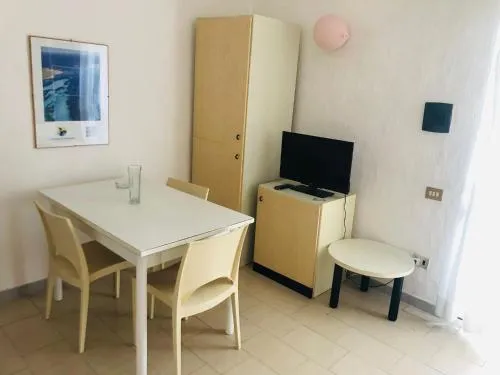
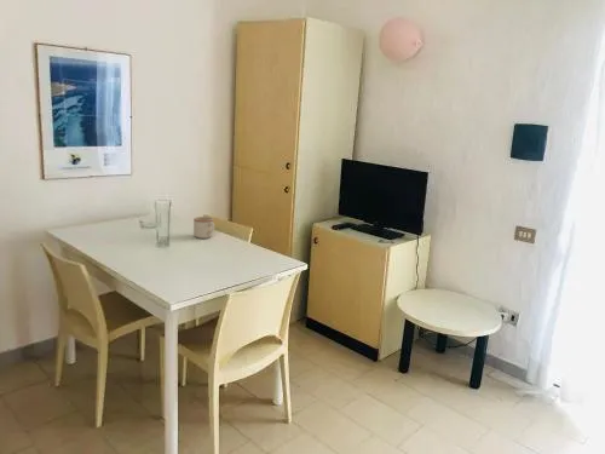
+ mug (204, 228)
